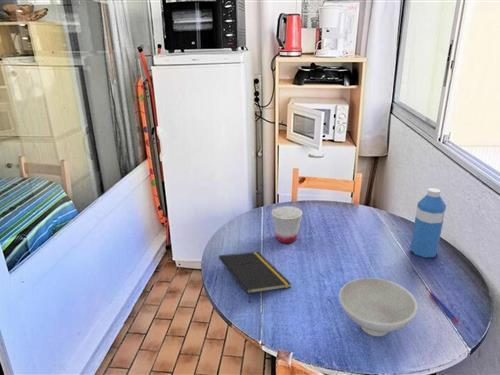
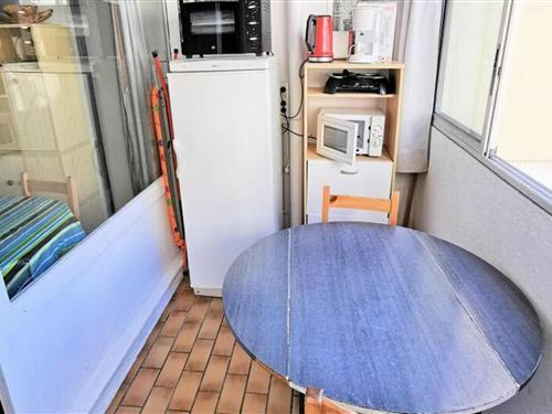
- pen (443, 306)
- water bottle (428, 221)
- notepad (253, 270)
- cup (286, 225)
- bowl (375, 312)
